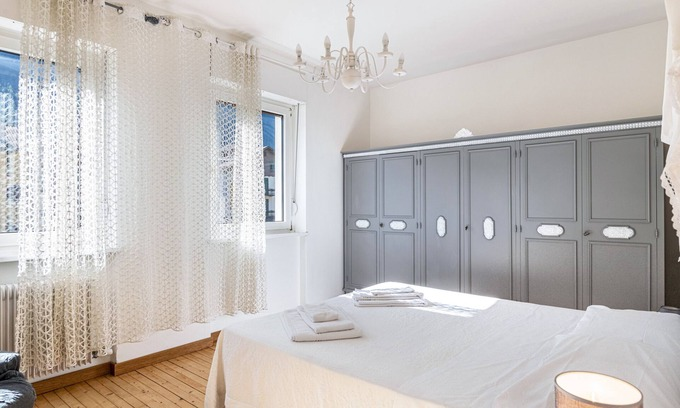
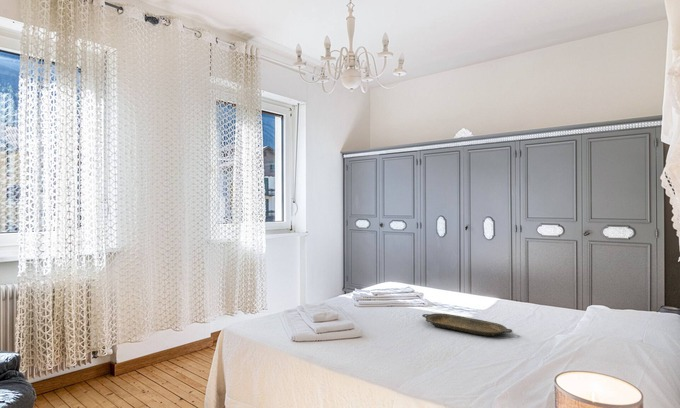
+ serving tray (464, 324)
